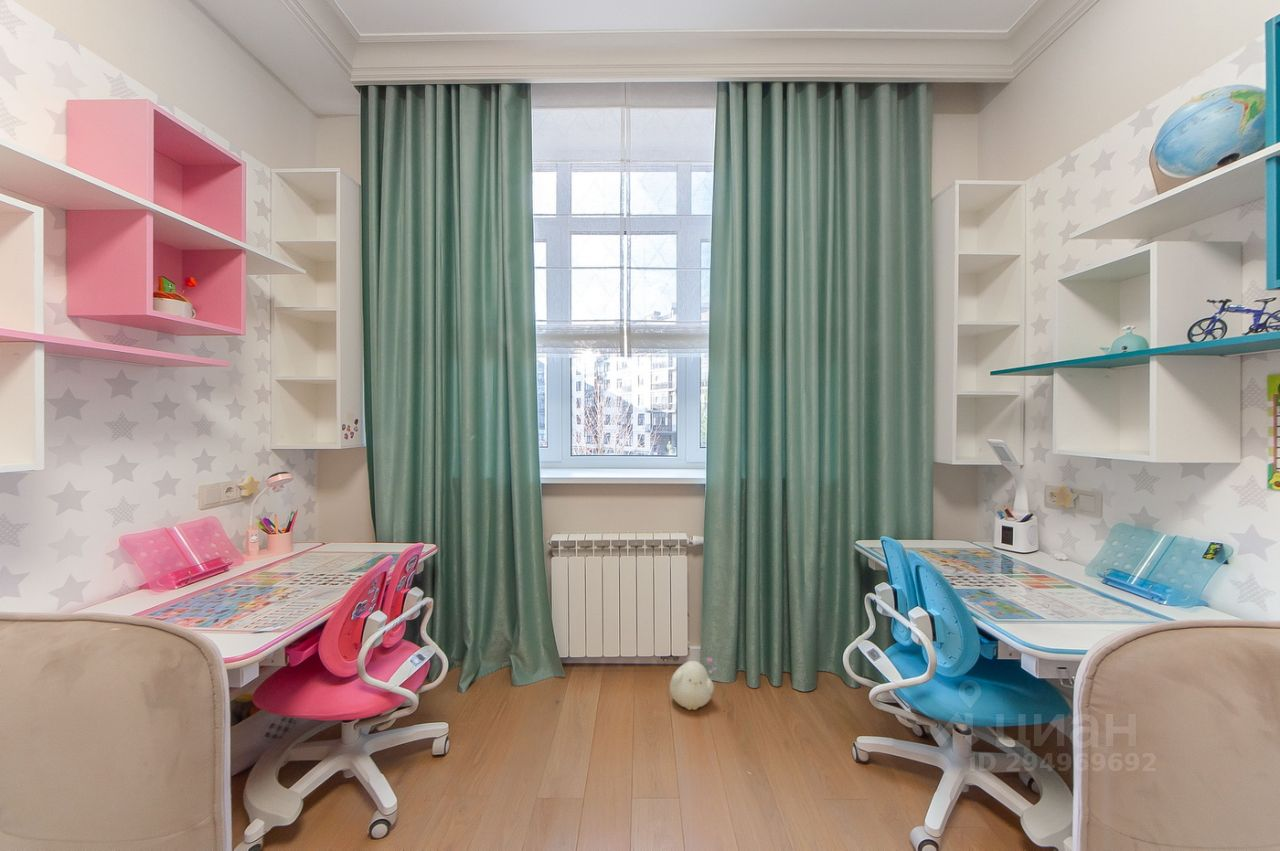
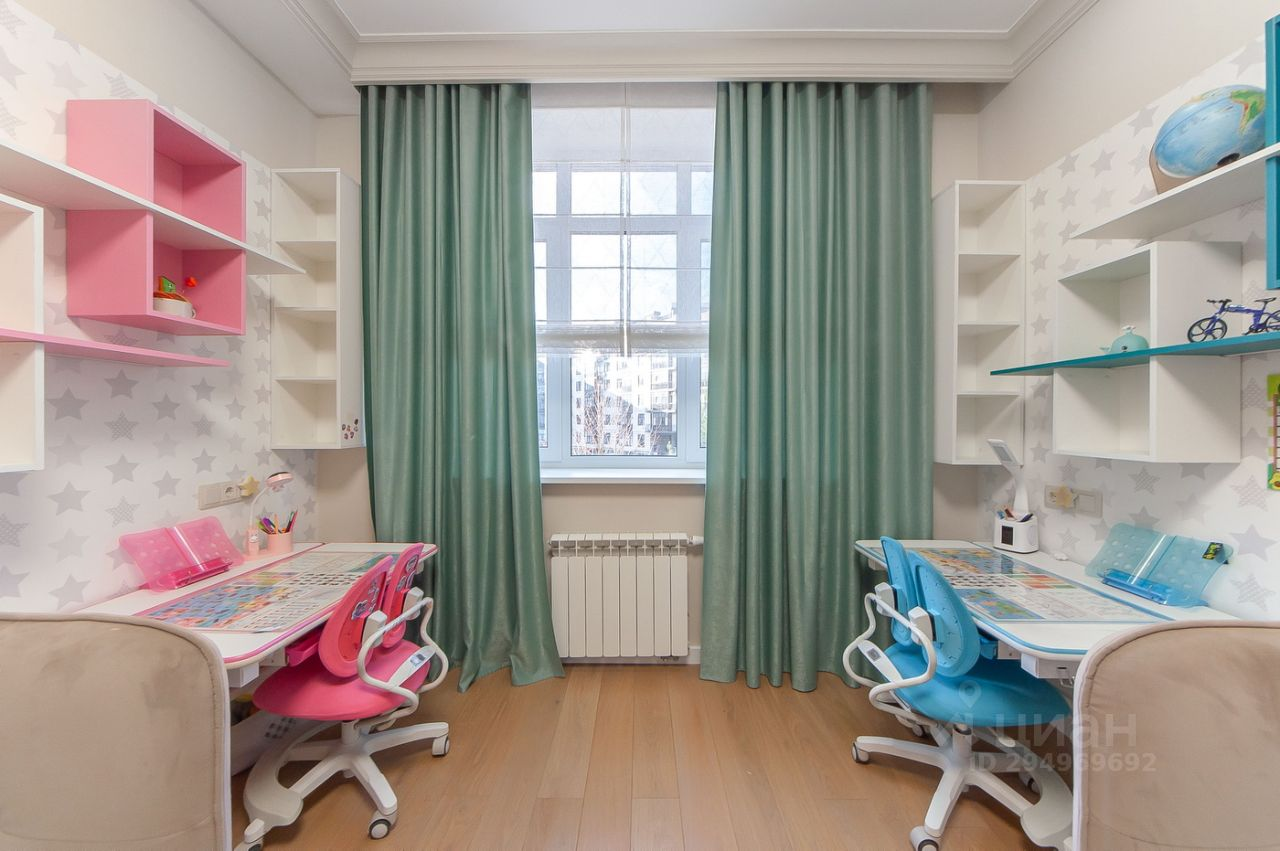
- plush toy (692, 678)
